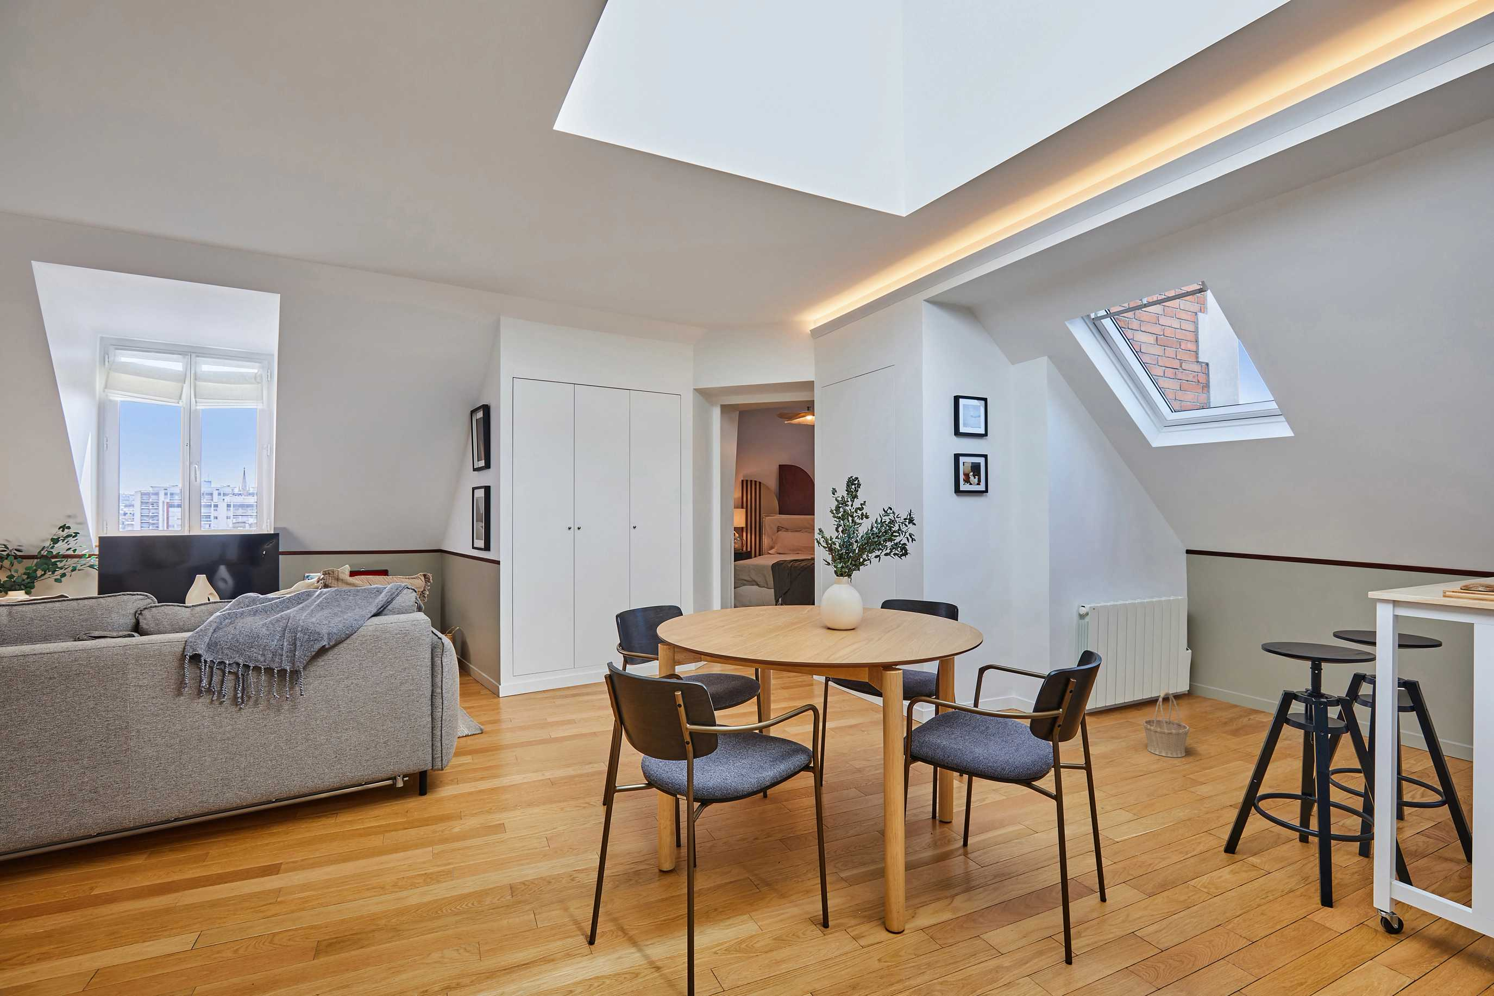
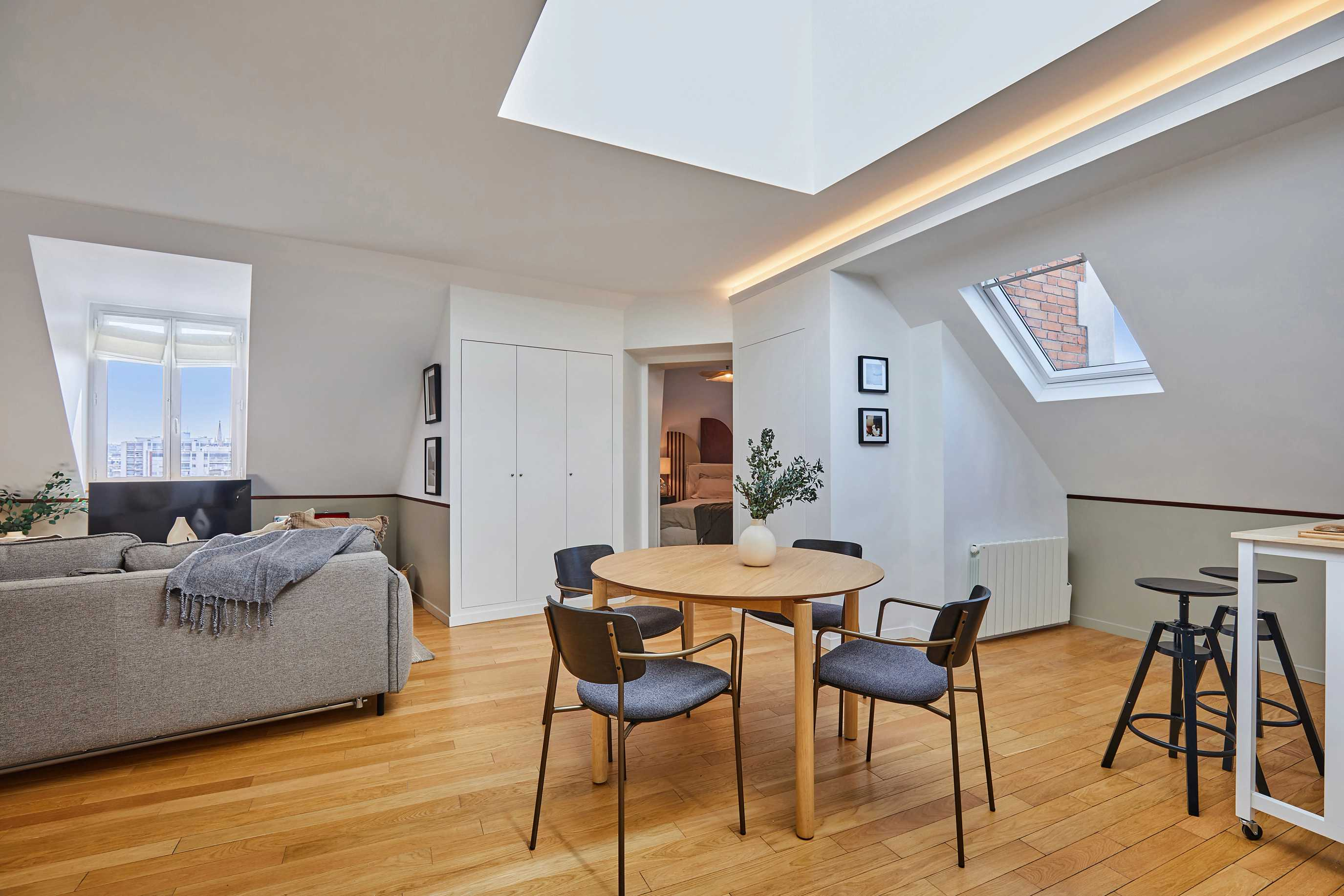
- basket (1165, 721)
